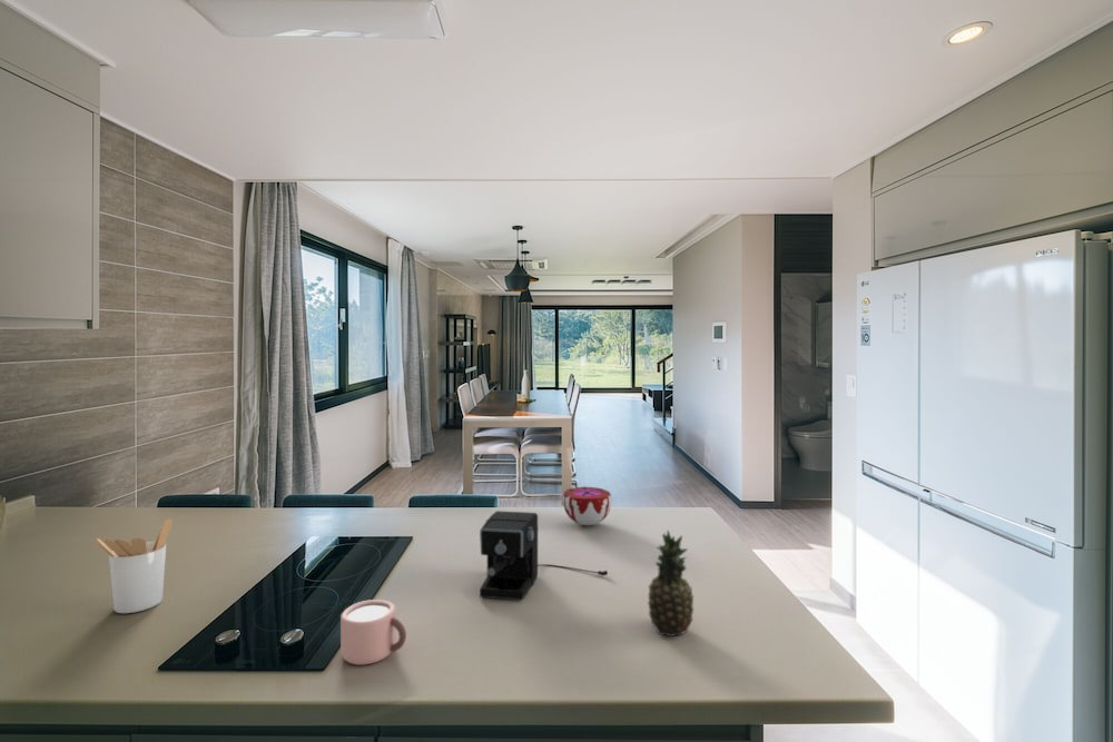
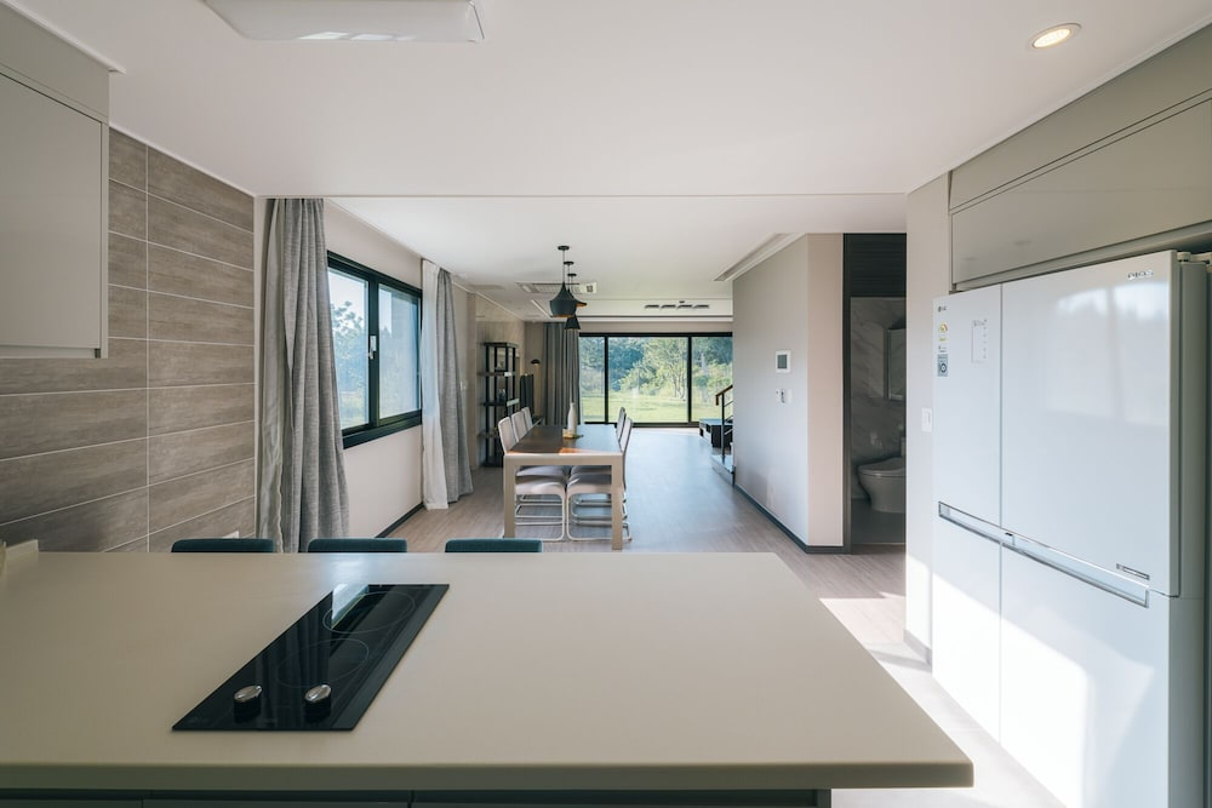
- coffee maker (536, 553)
- fruit (670, 580)
- mug (375, 632)
- decorative bowl (587, 507)
- utensil holder (135, 567)
